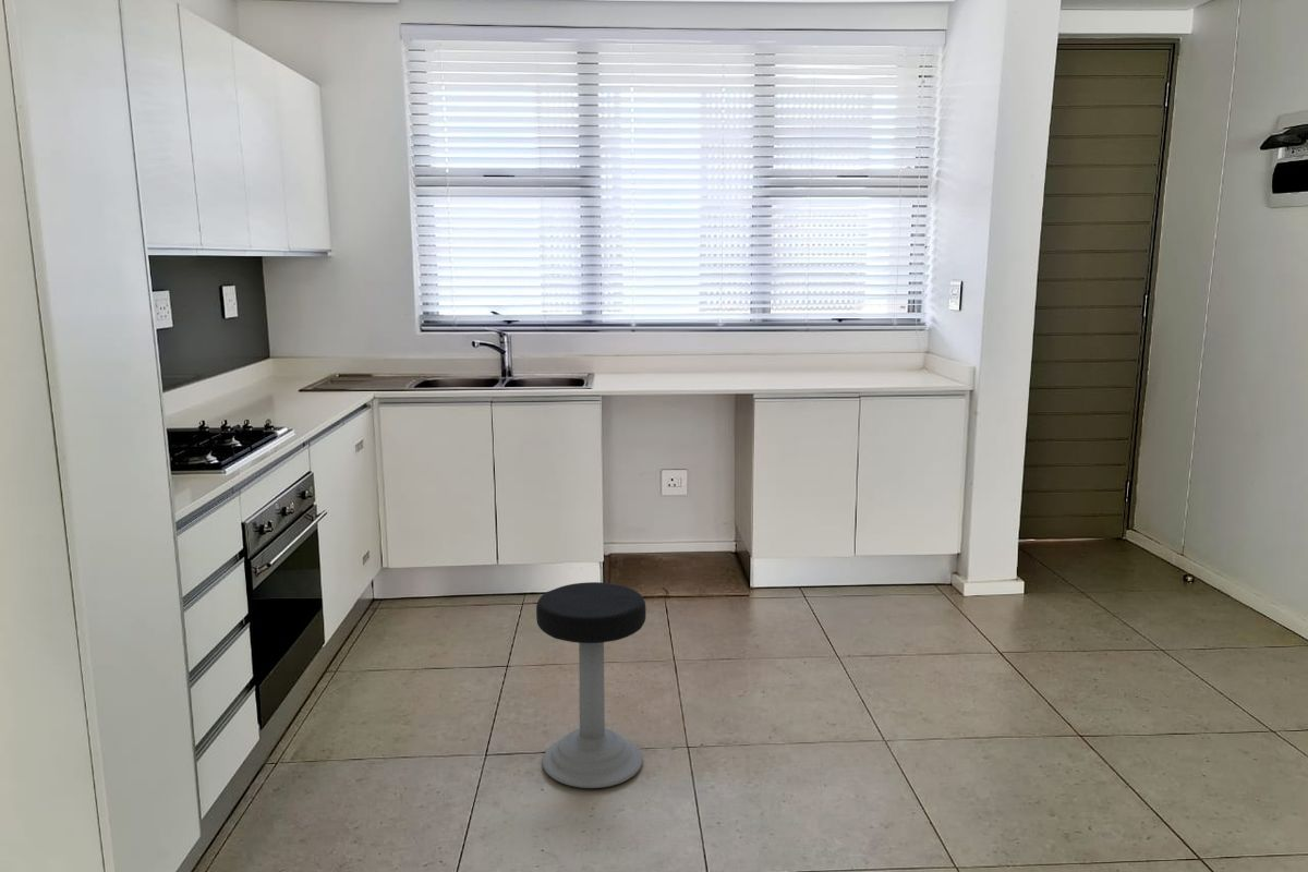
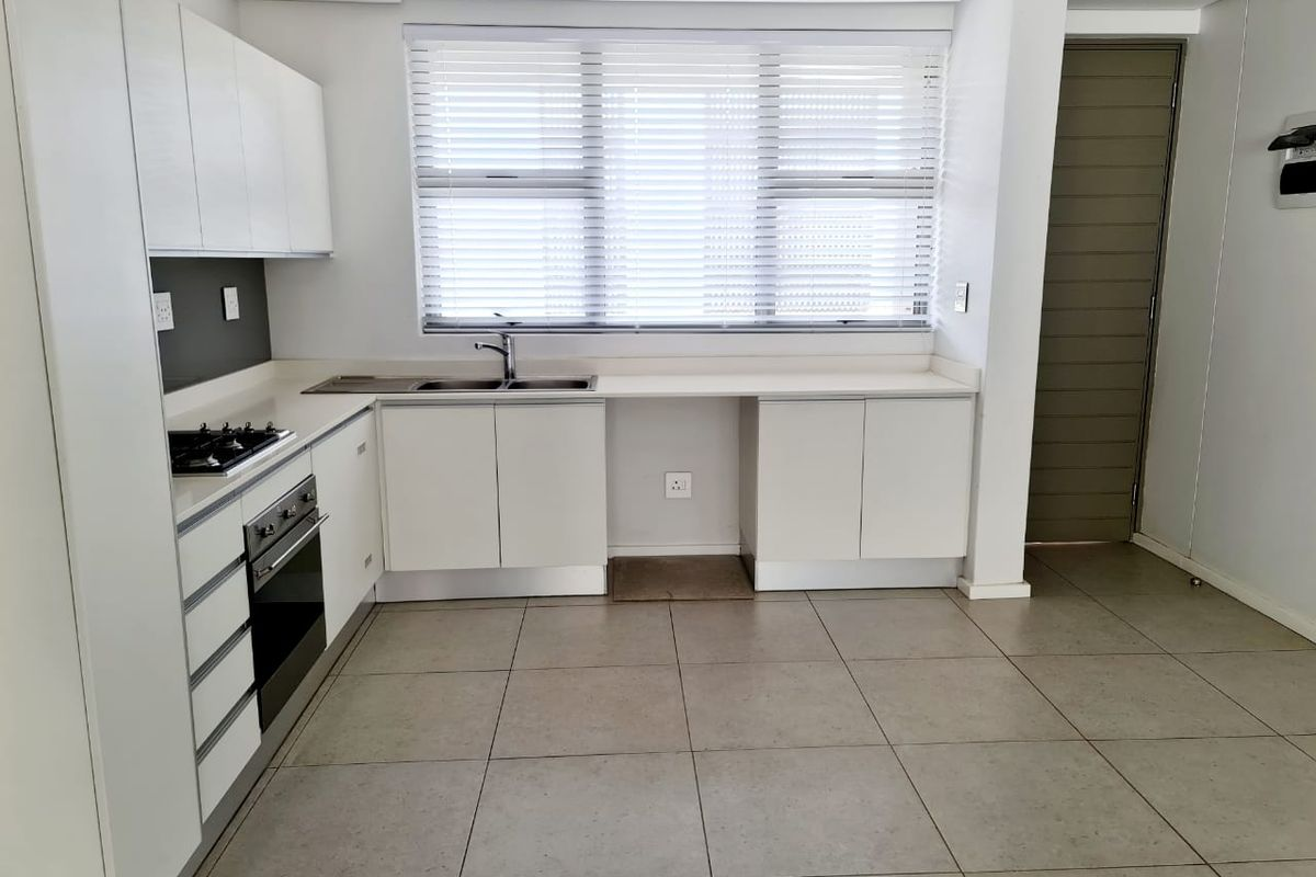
- stool (591, 681)
